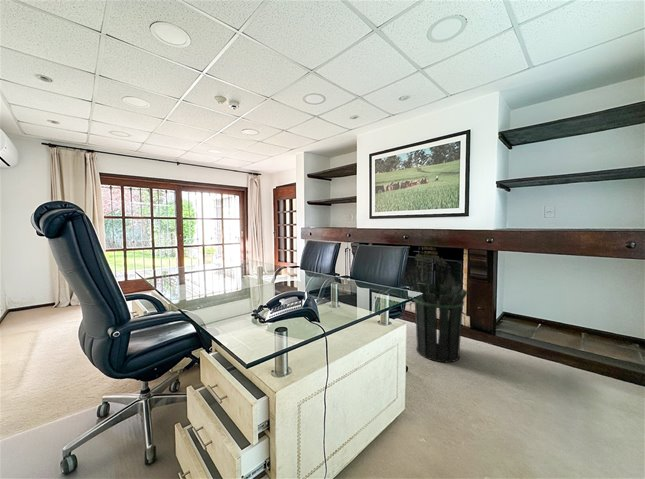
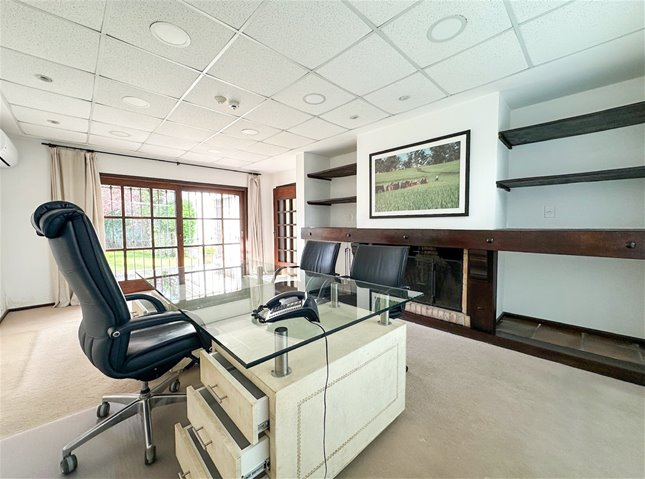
- waste bin (436, 320)
